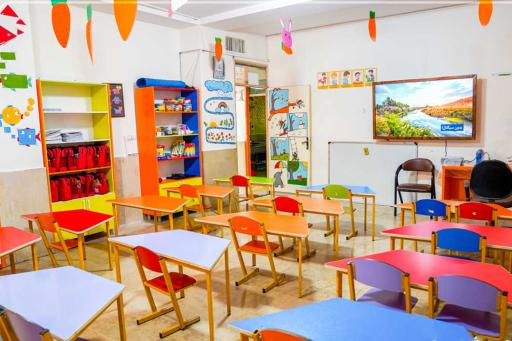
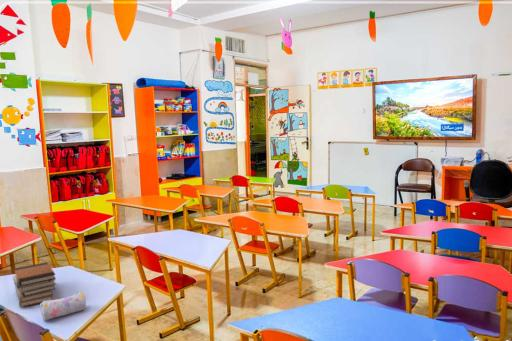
+ book stack (34, 283)
+ pencil case (63, 305)
